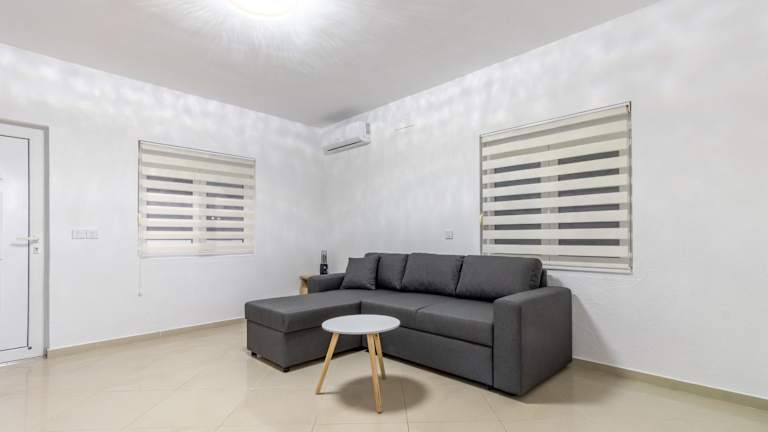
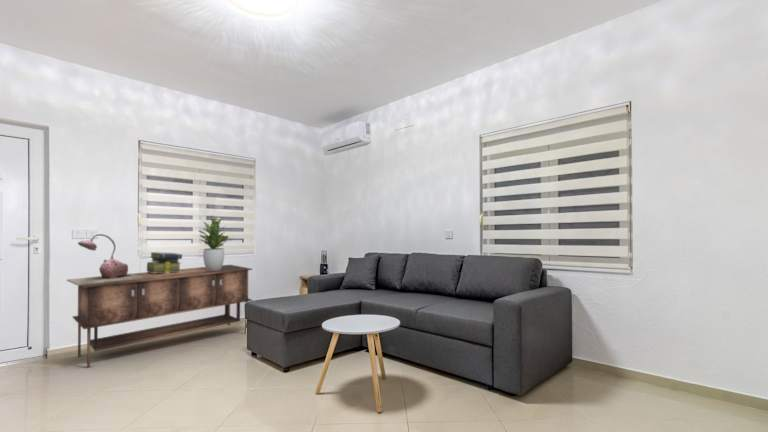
+ stack of books (164, 261)
+ table lamp (105, 259)
+ potted plant (214, 242)
+ sideboard (170, 308)
